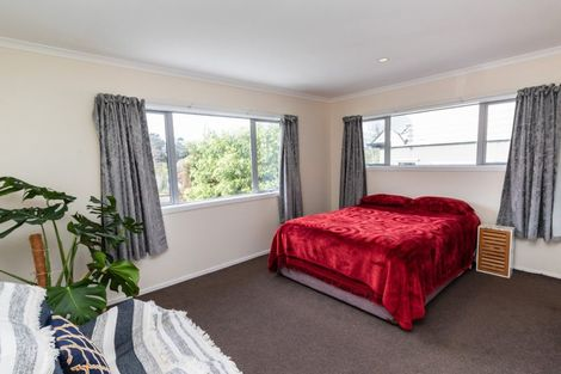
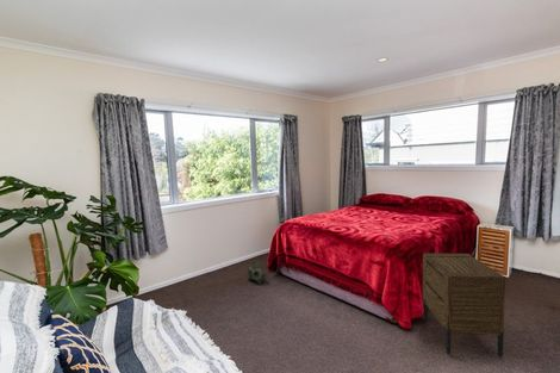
+ nightstand (459, 299)
+ plush toy (256, 272)
